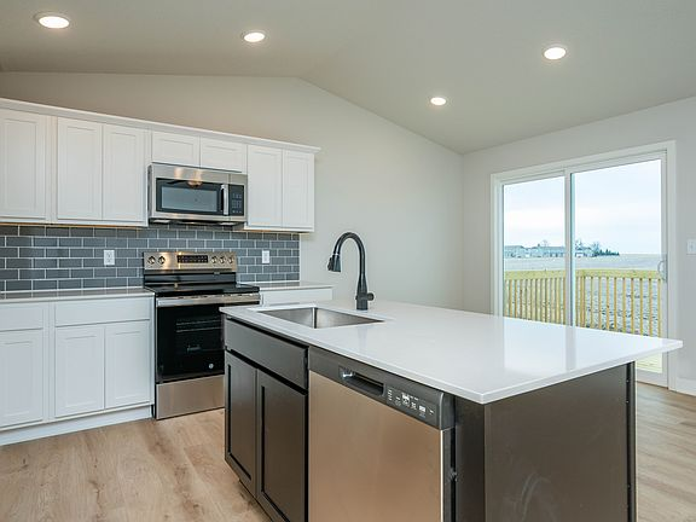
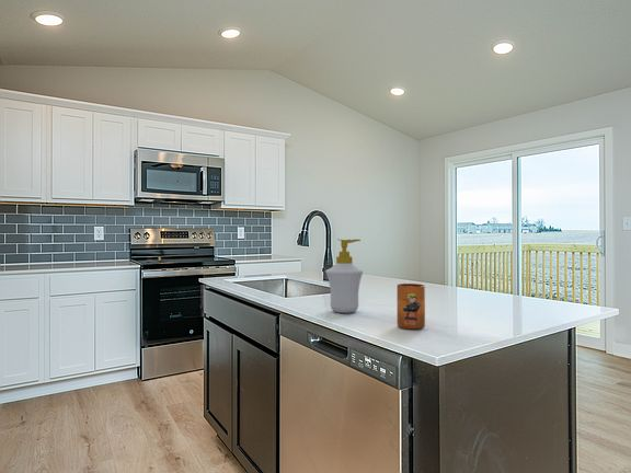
+ mug (411, 304)
+ soap bottle (344, 275)
